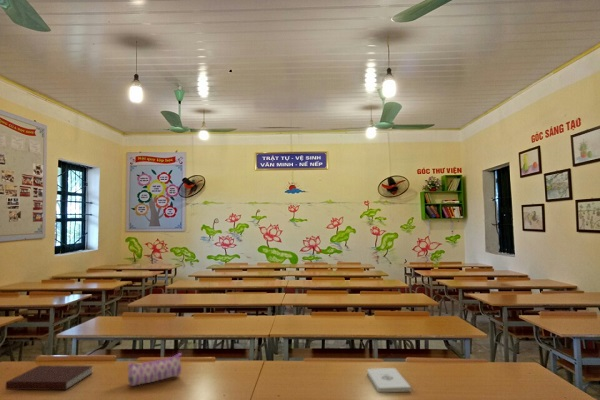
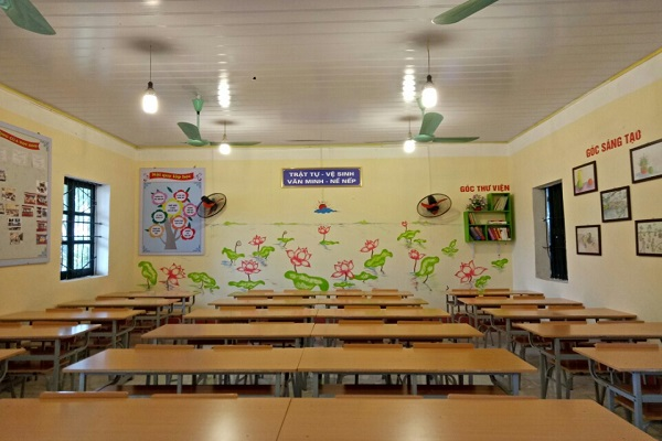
- notebook (51, 377)
- pencil case (154, 369)
- notepad (387, 379)
